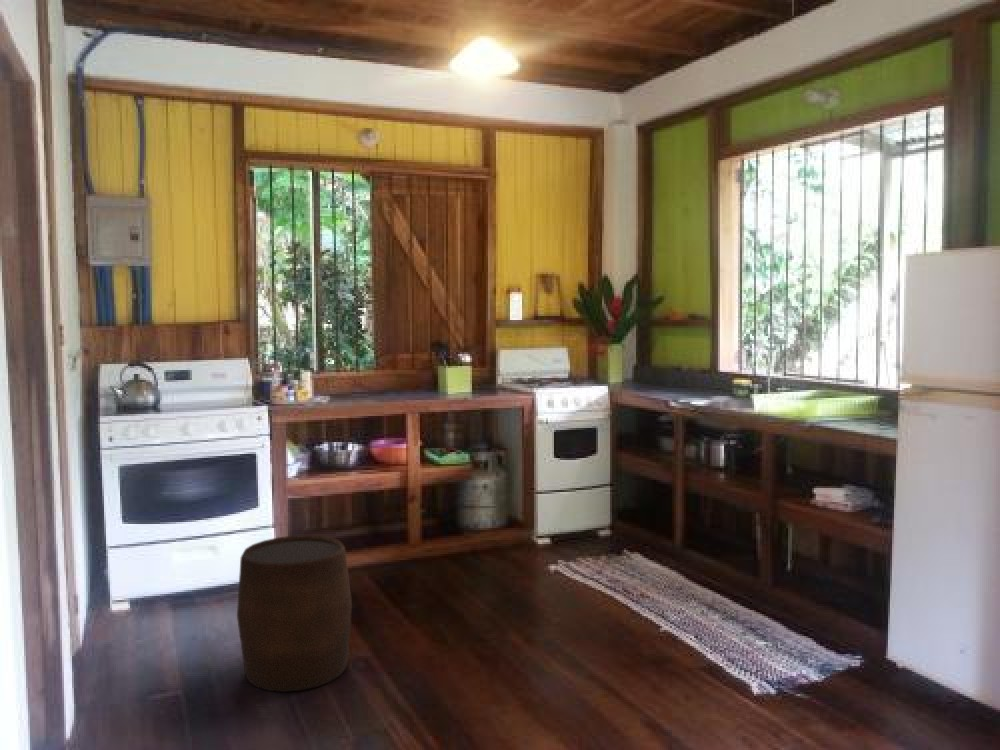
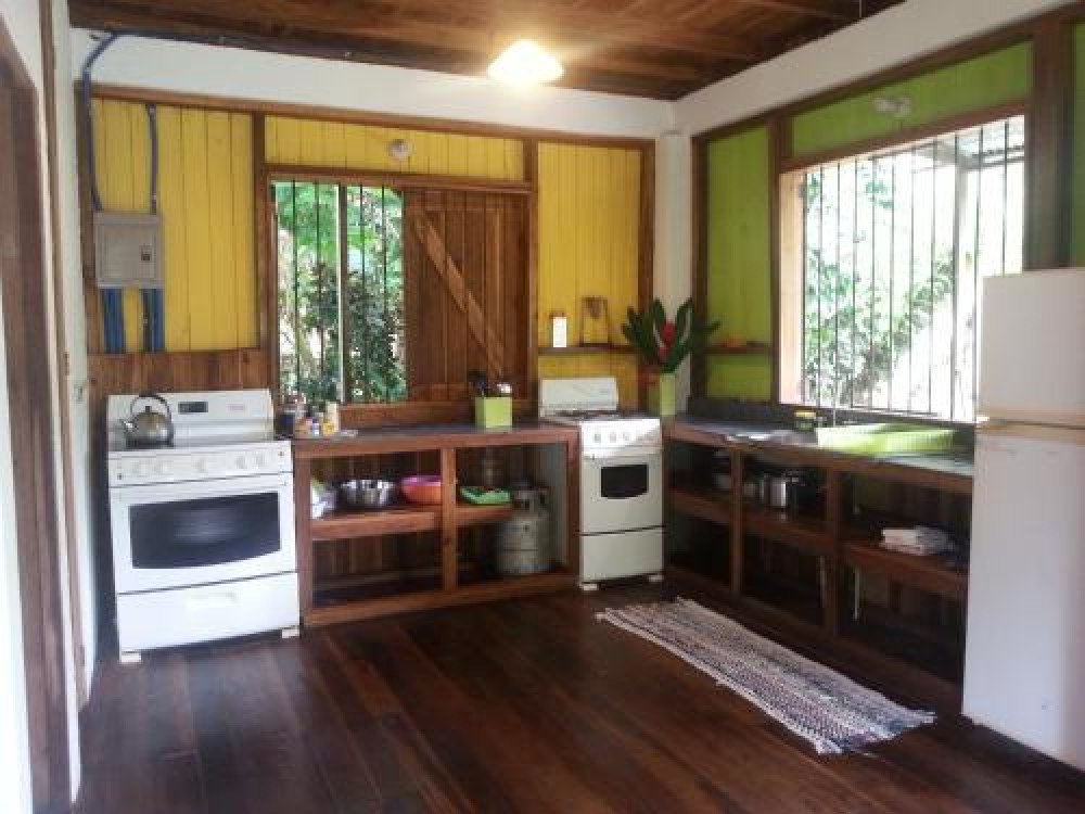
- stool (295, 609)
